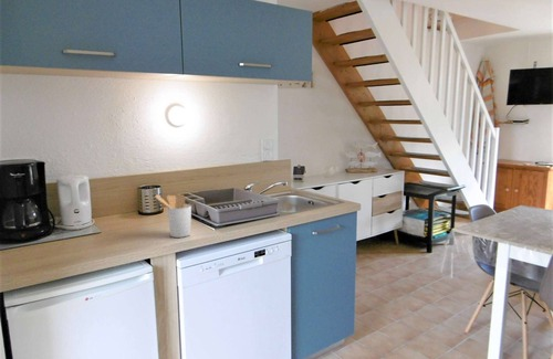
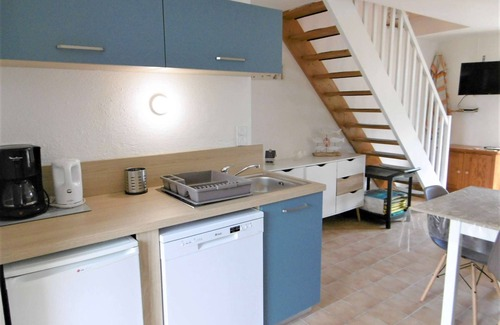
- utensil holder (173, 213)
